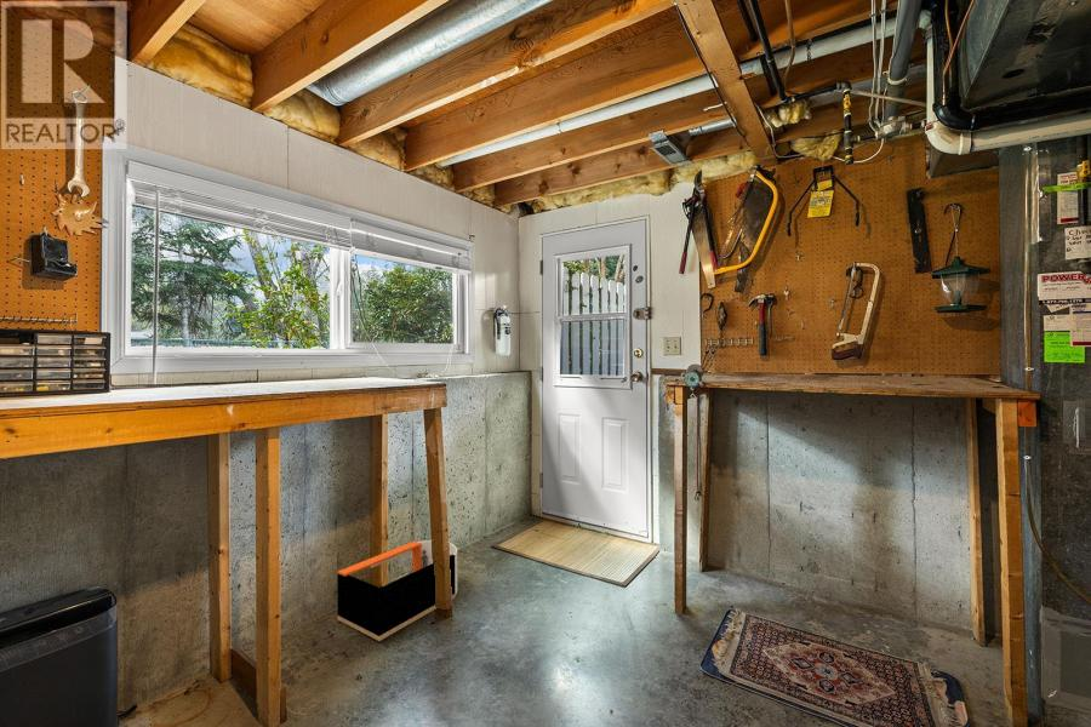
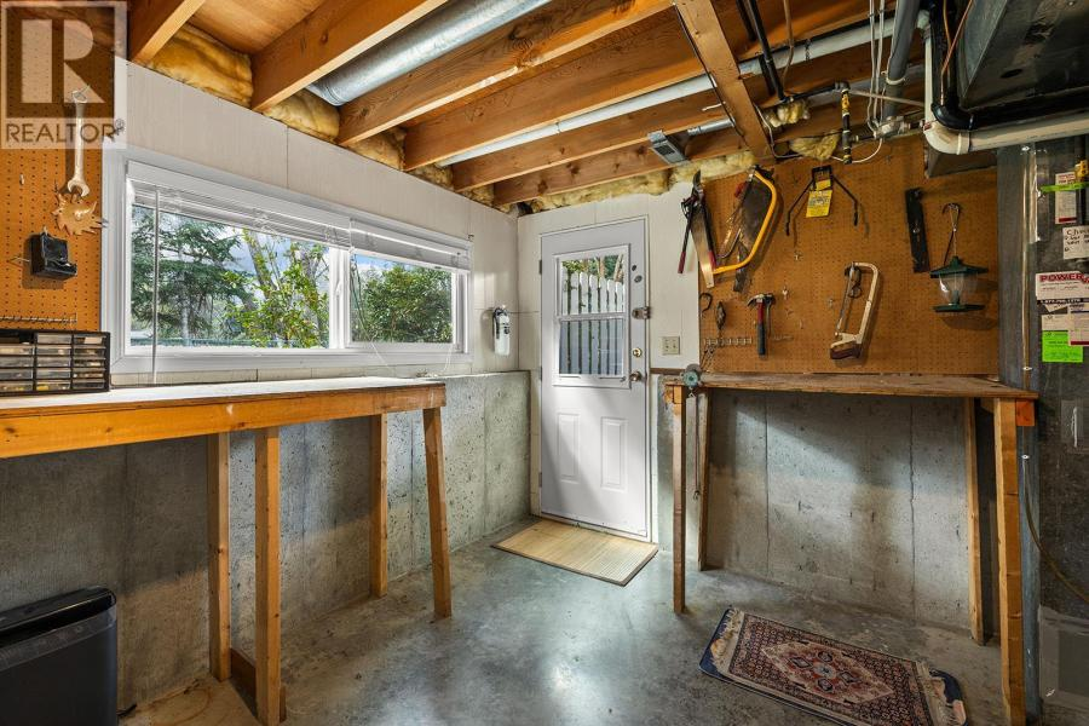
- storage bin (406, 580)
